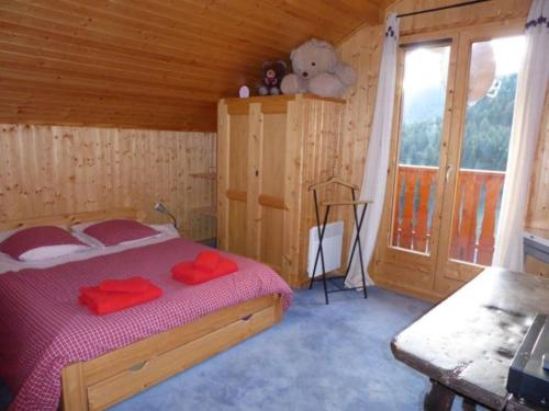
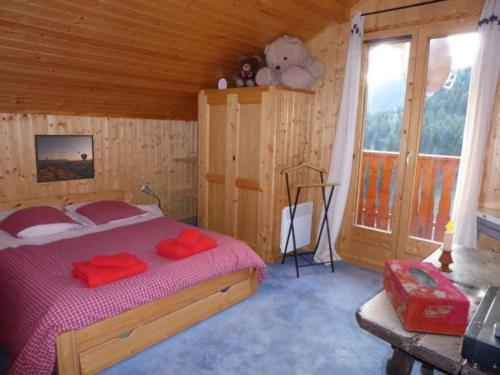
+ candle (447, 244)
+ tissue box (420, 292)
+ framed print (66, 157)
